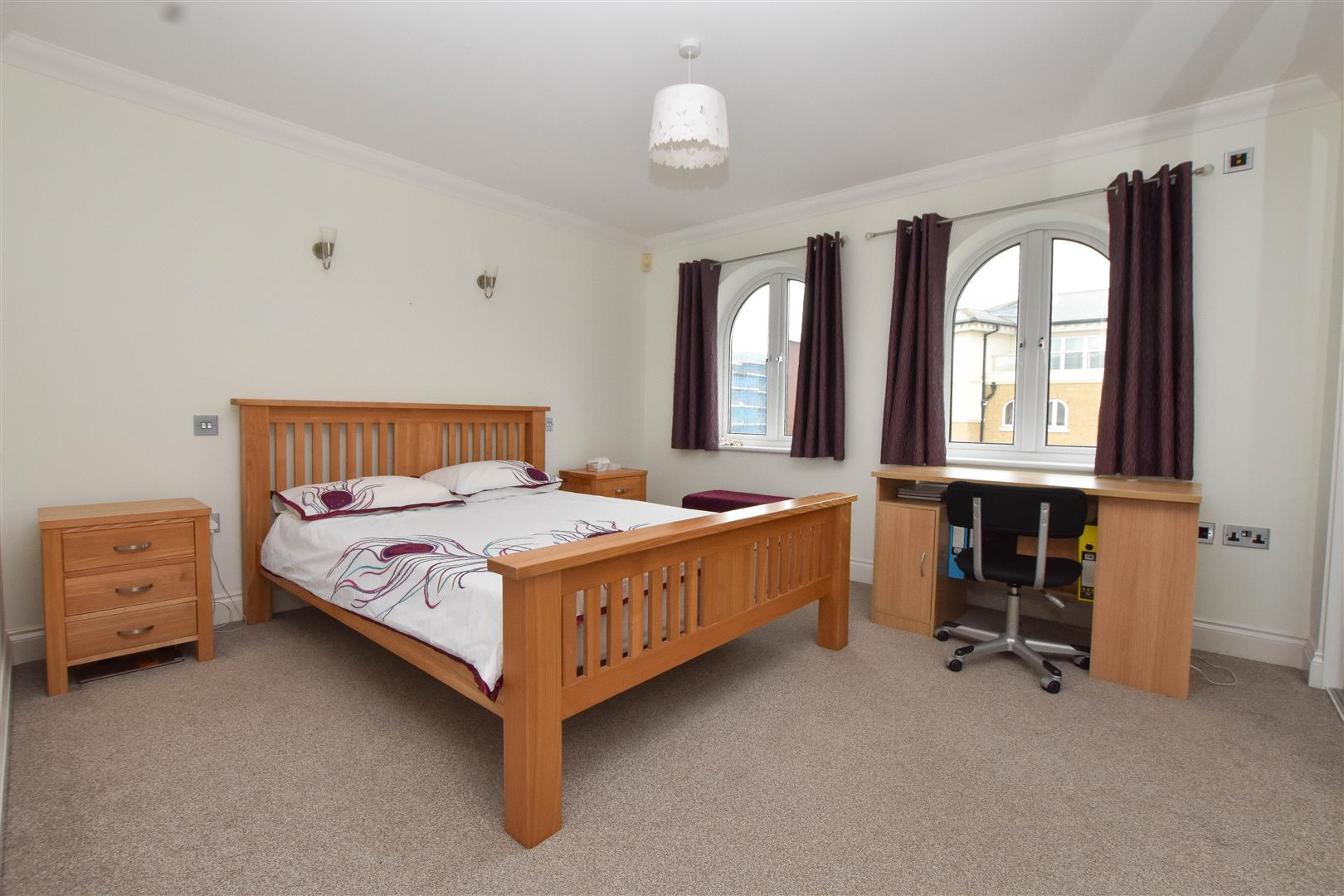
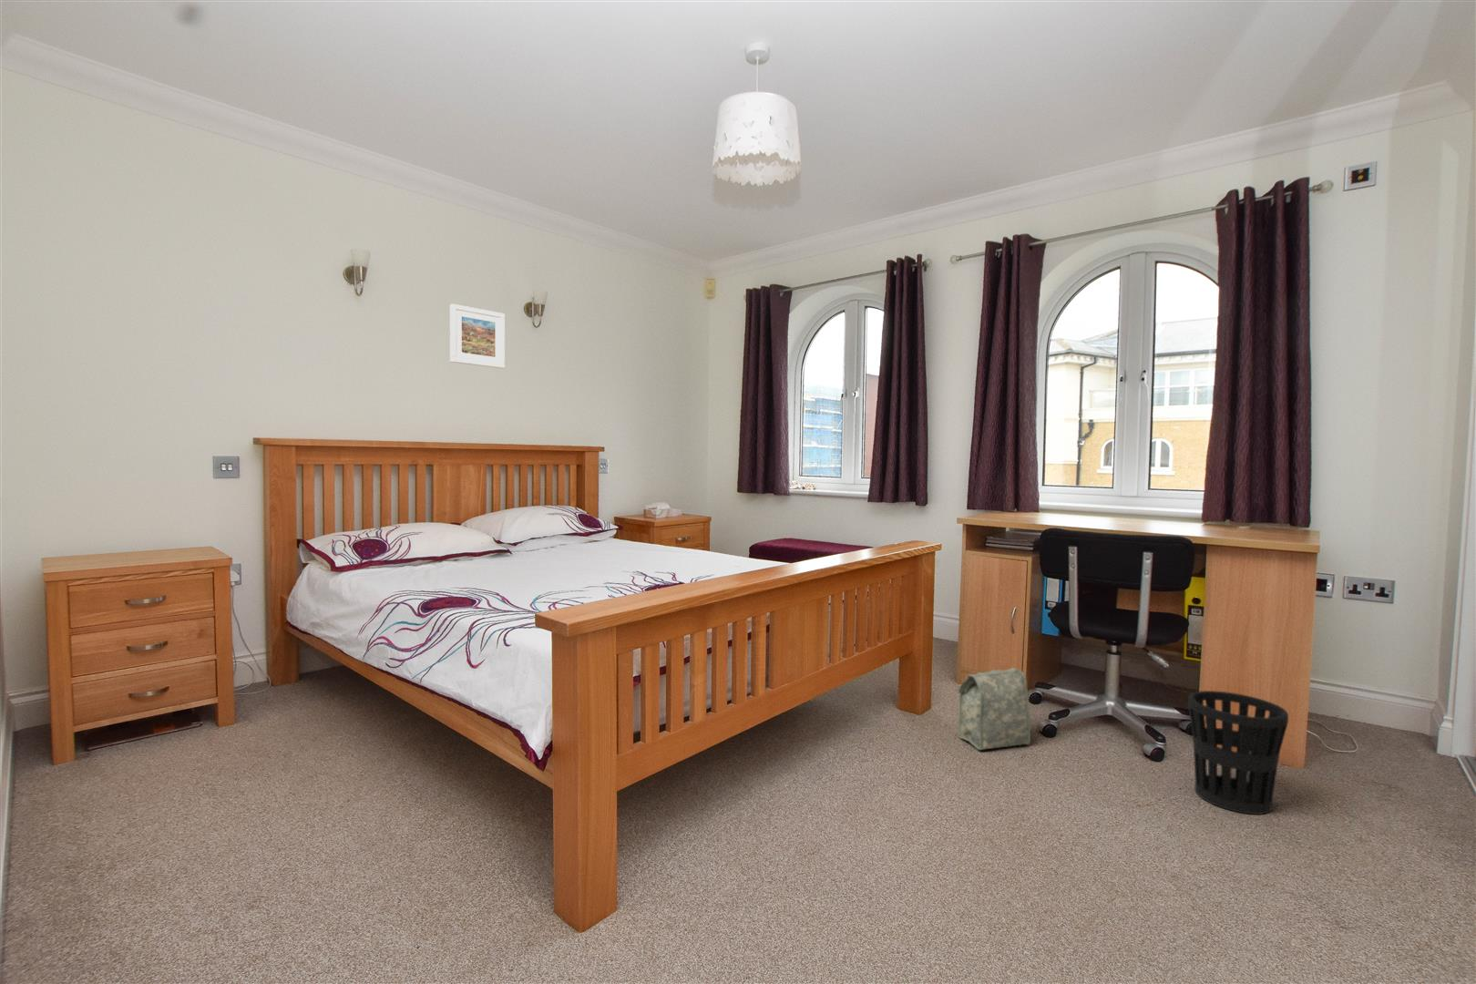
+ wastebasket (1233, 751)
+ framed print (478, 337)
+ bag (993, 705)
